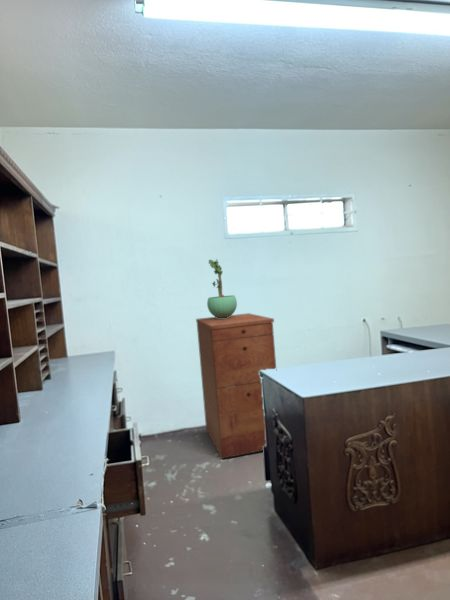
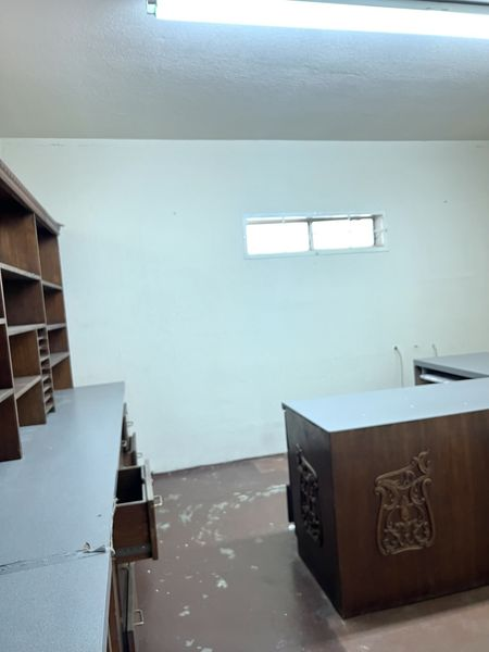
- filing cabinet (236, 378)
- potted plant (221, 288)
